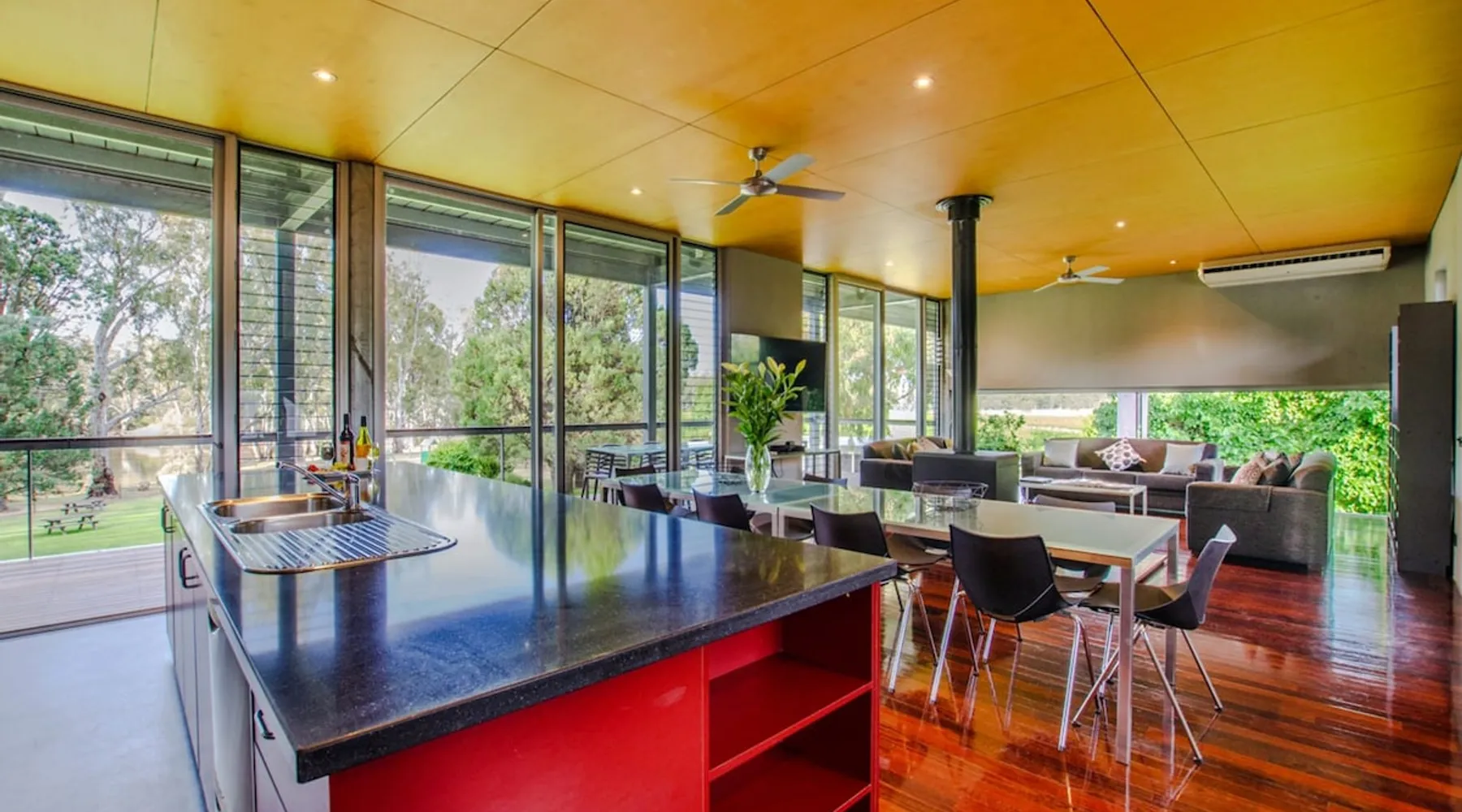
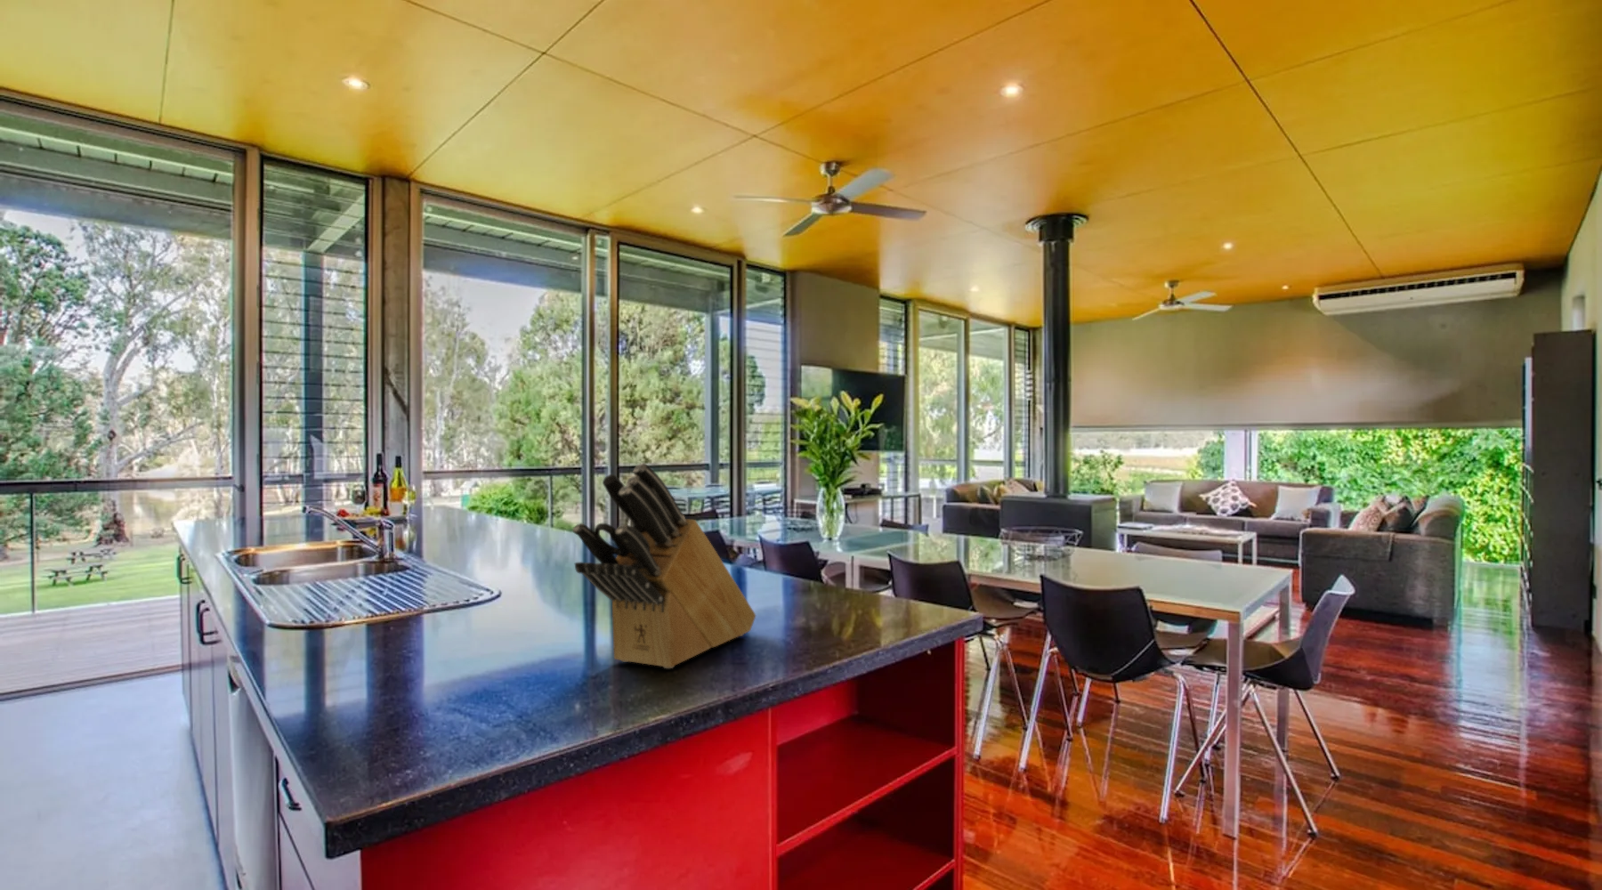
+ knife block (672, 557)
